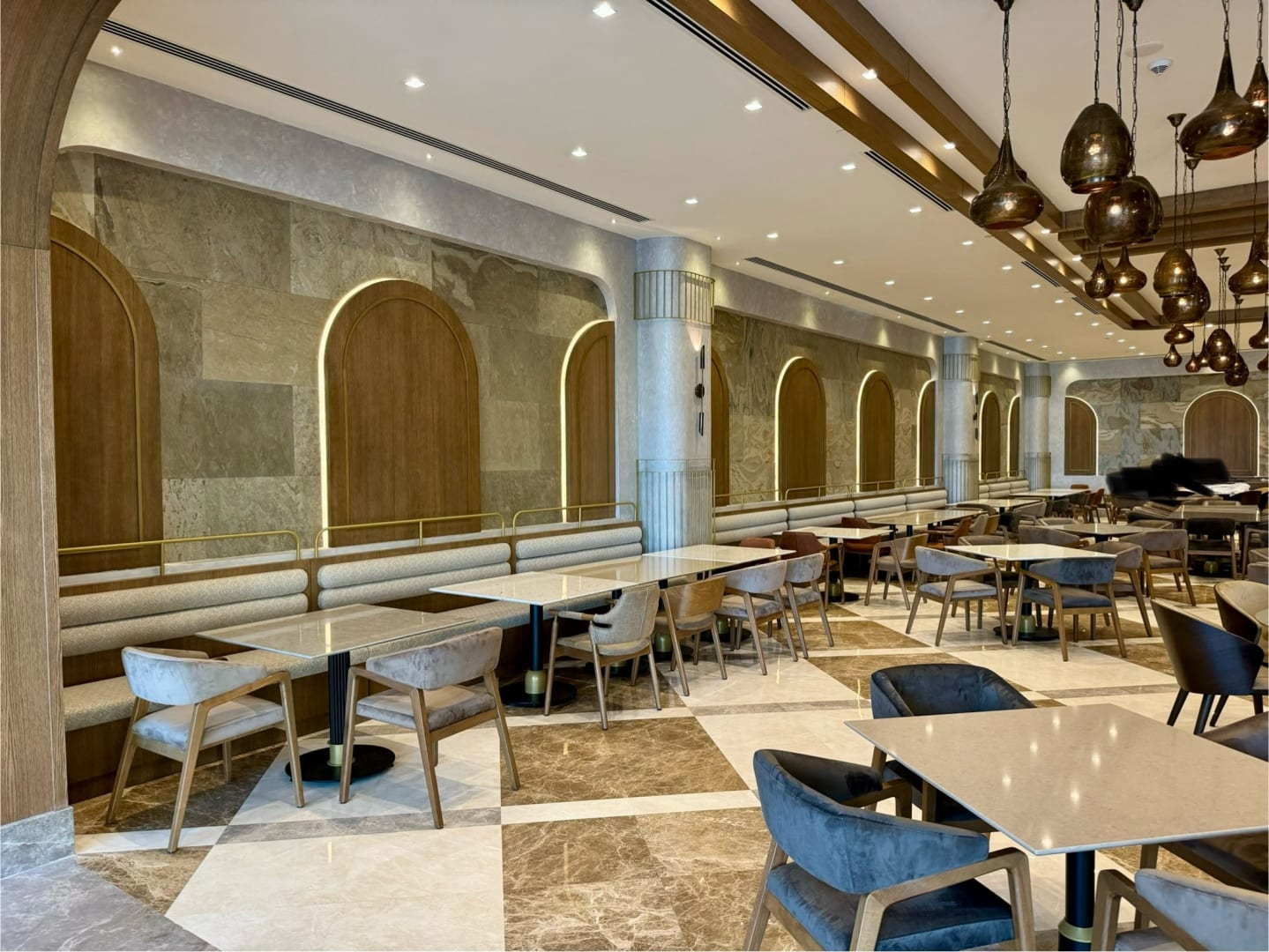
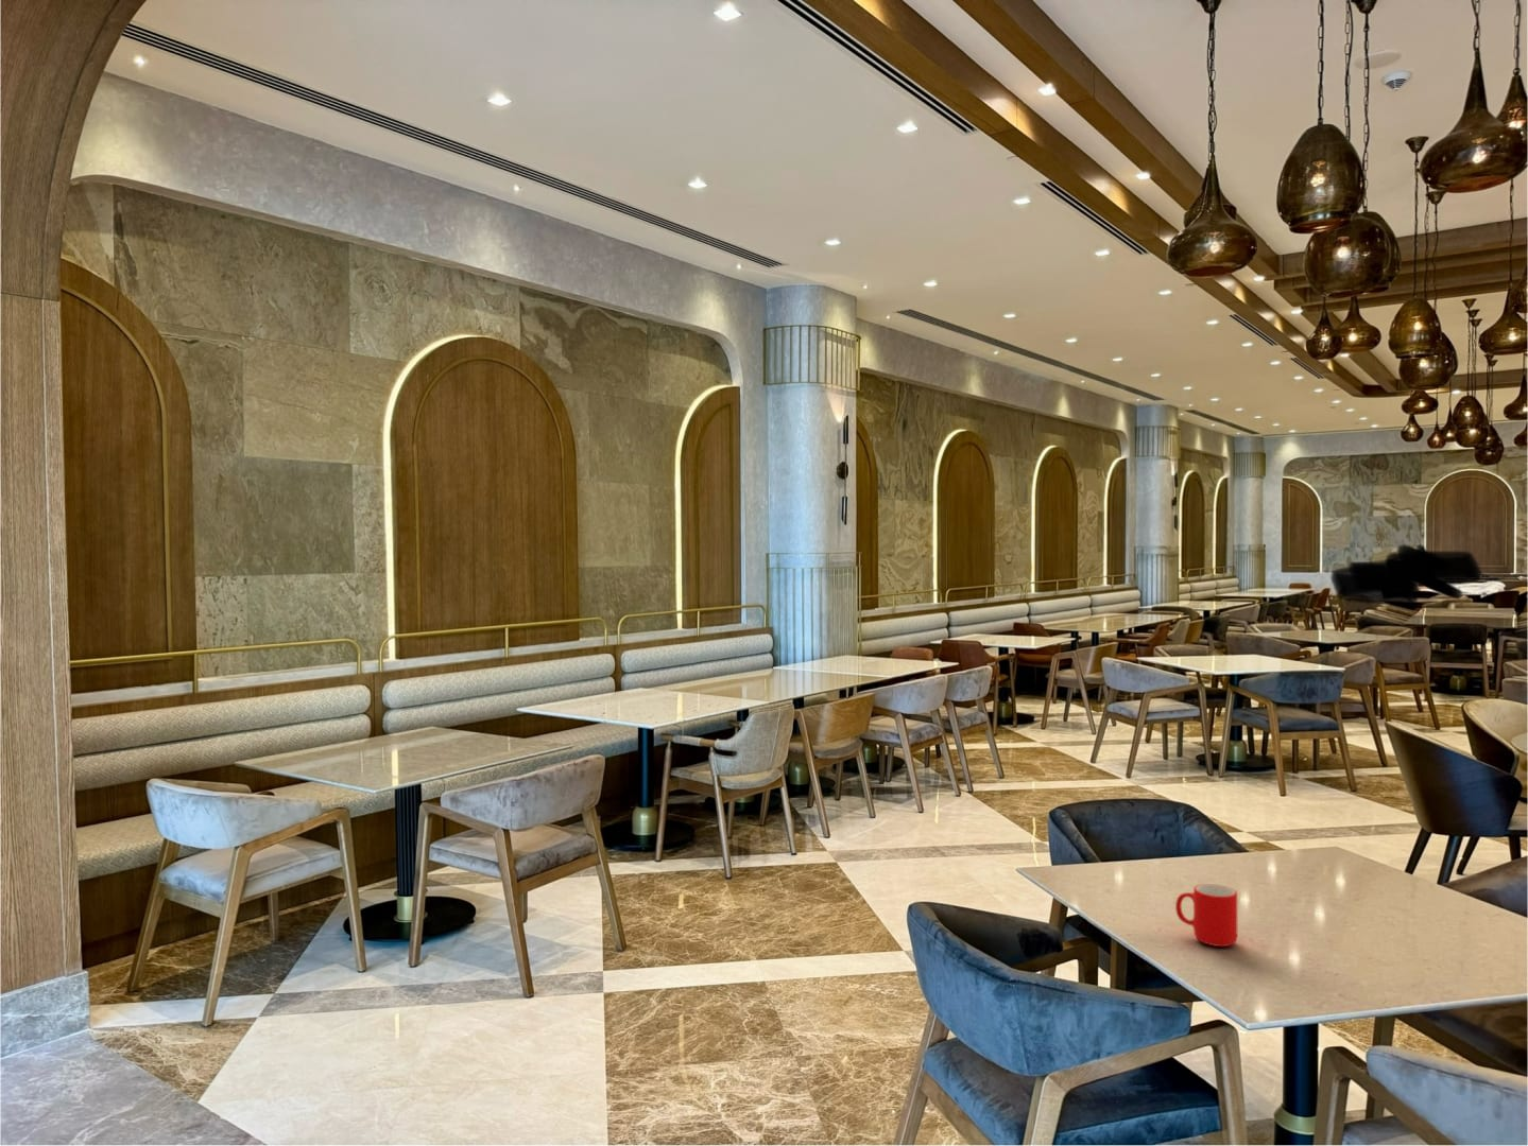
+ cup (1205, 914)
